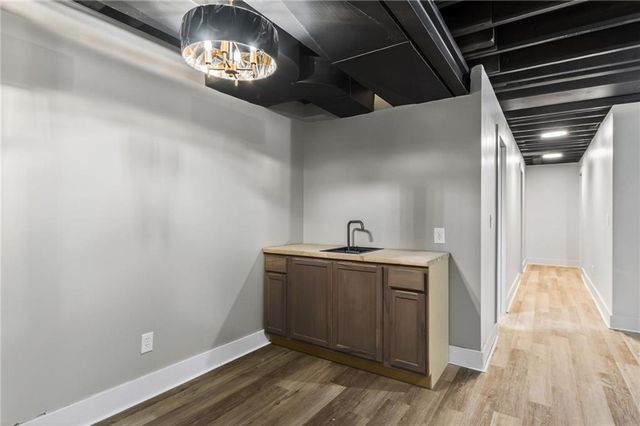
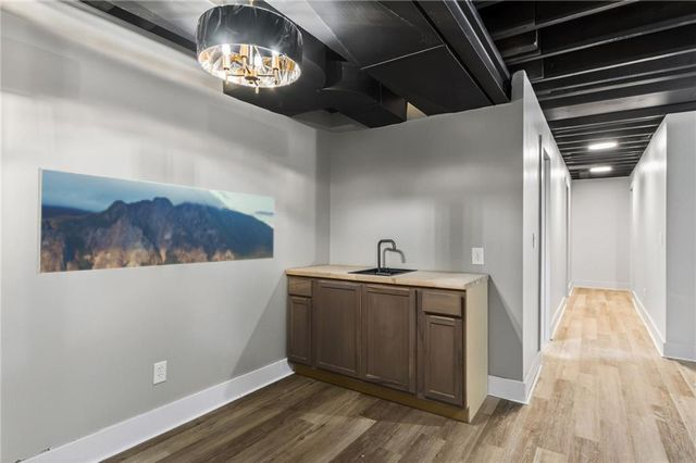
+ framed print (187, 225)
